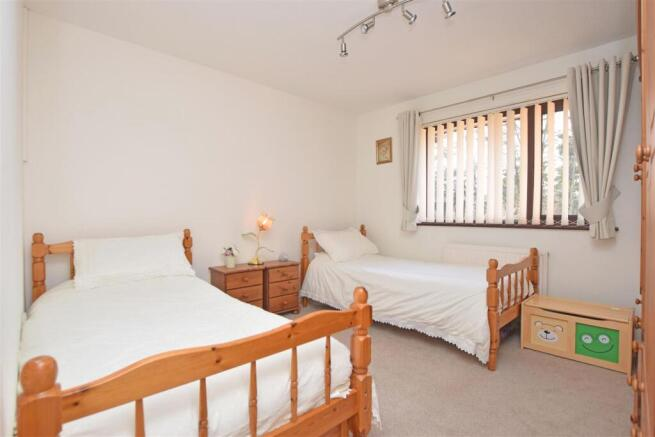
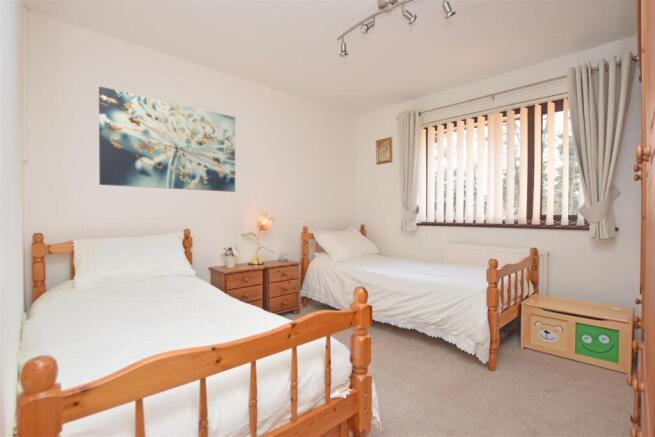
+ wall art (176, 146)
